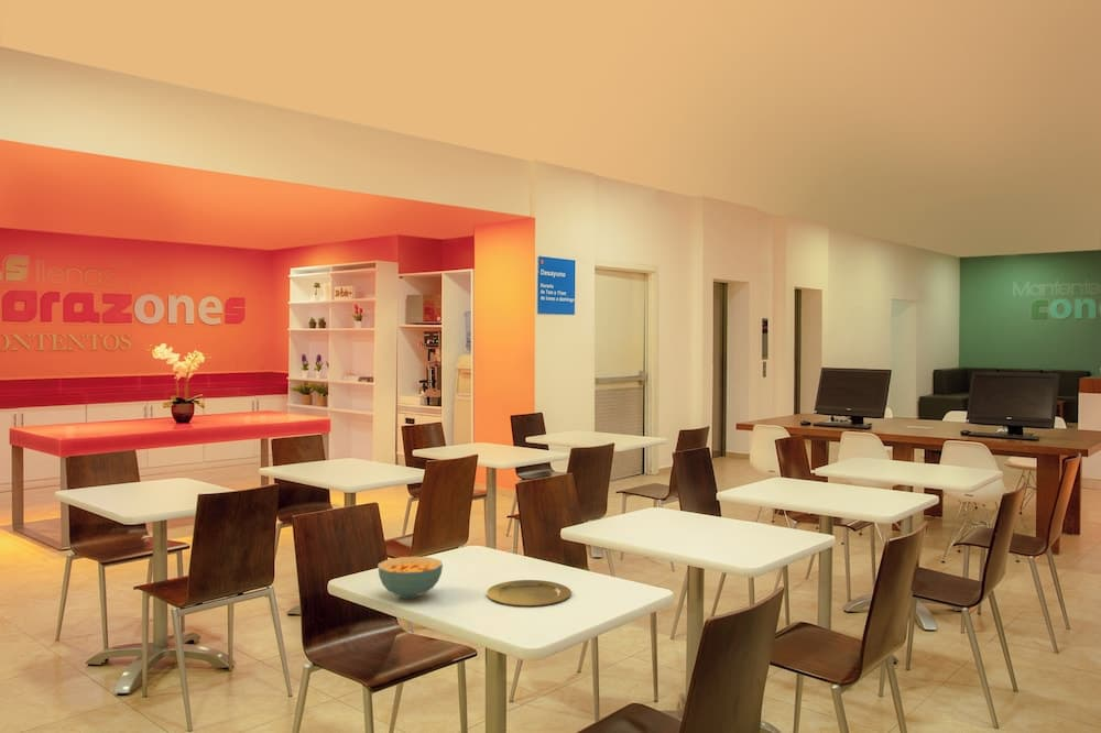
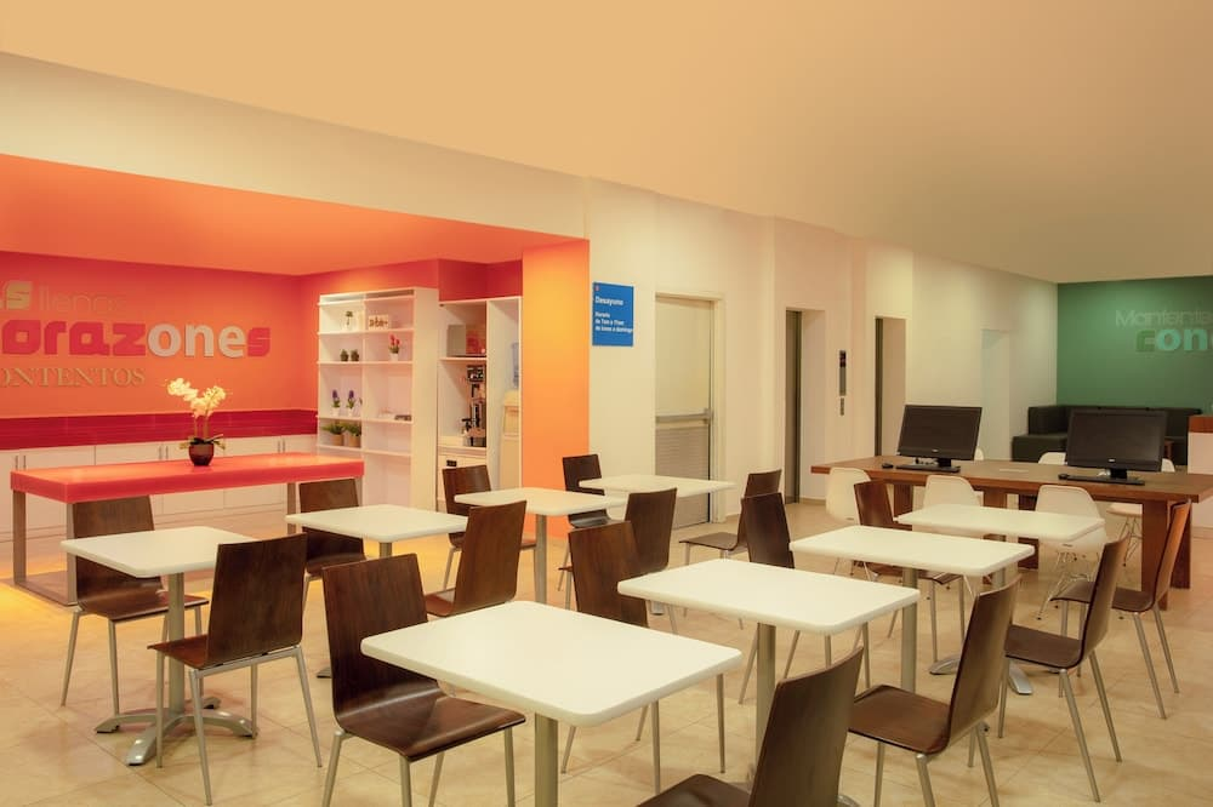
- cereal bowl (410, 580)
- plate (528, 592)
